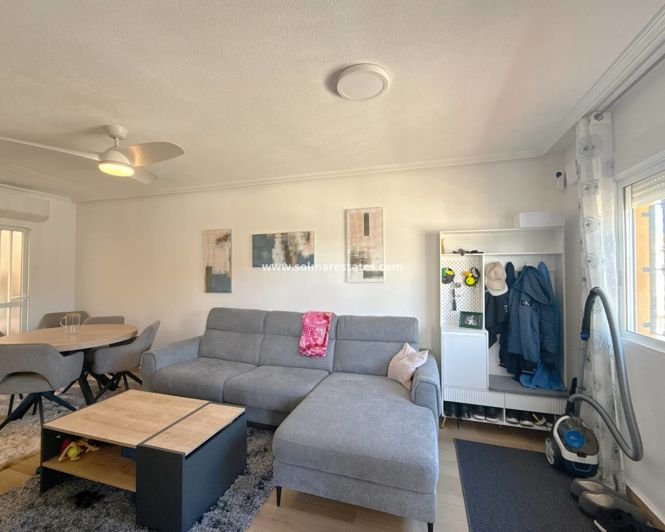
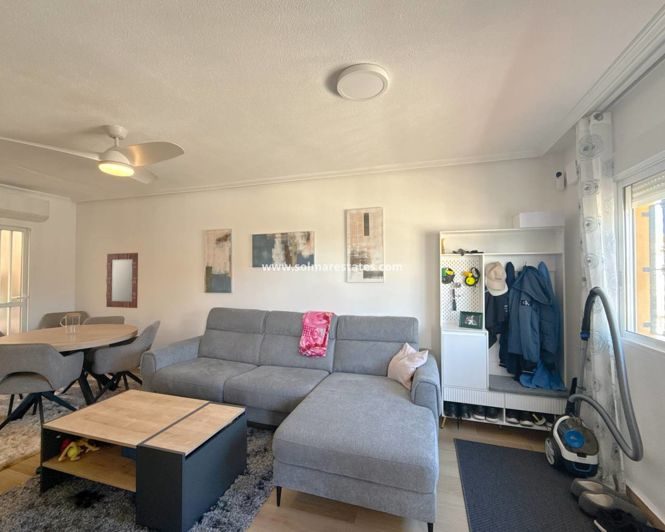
+ home mirror (121, 280)
